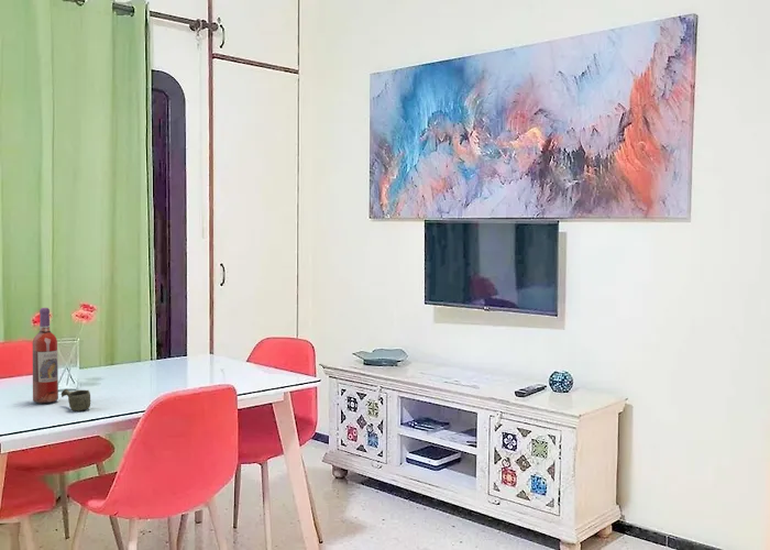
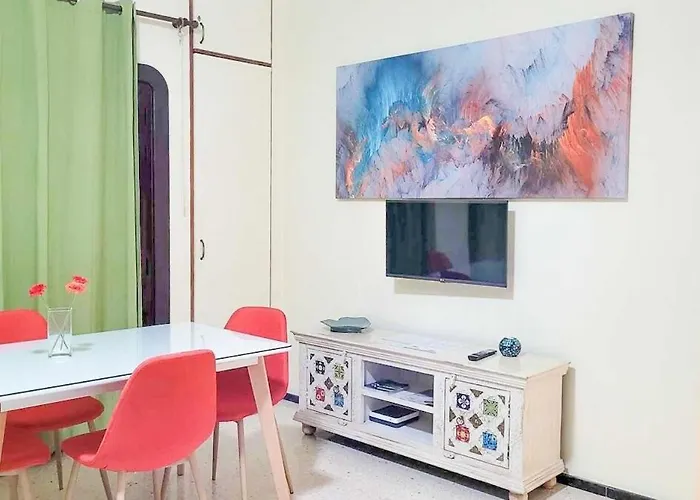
- cup (74, 398)
- wine bottle (45, 354)
